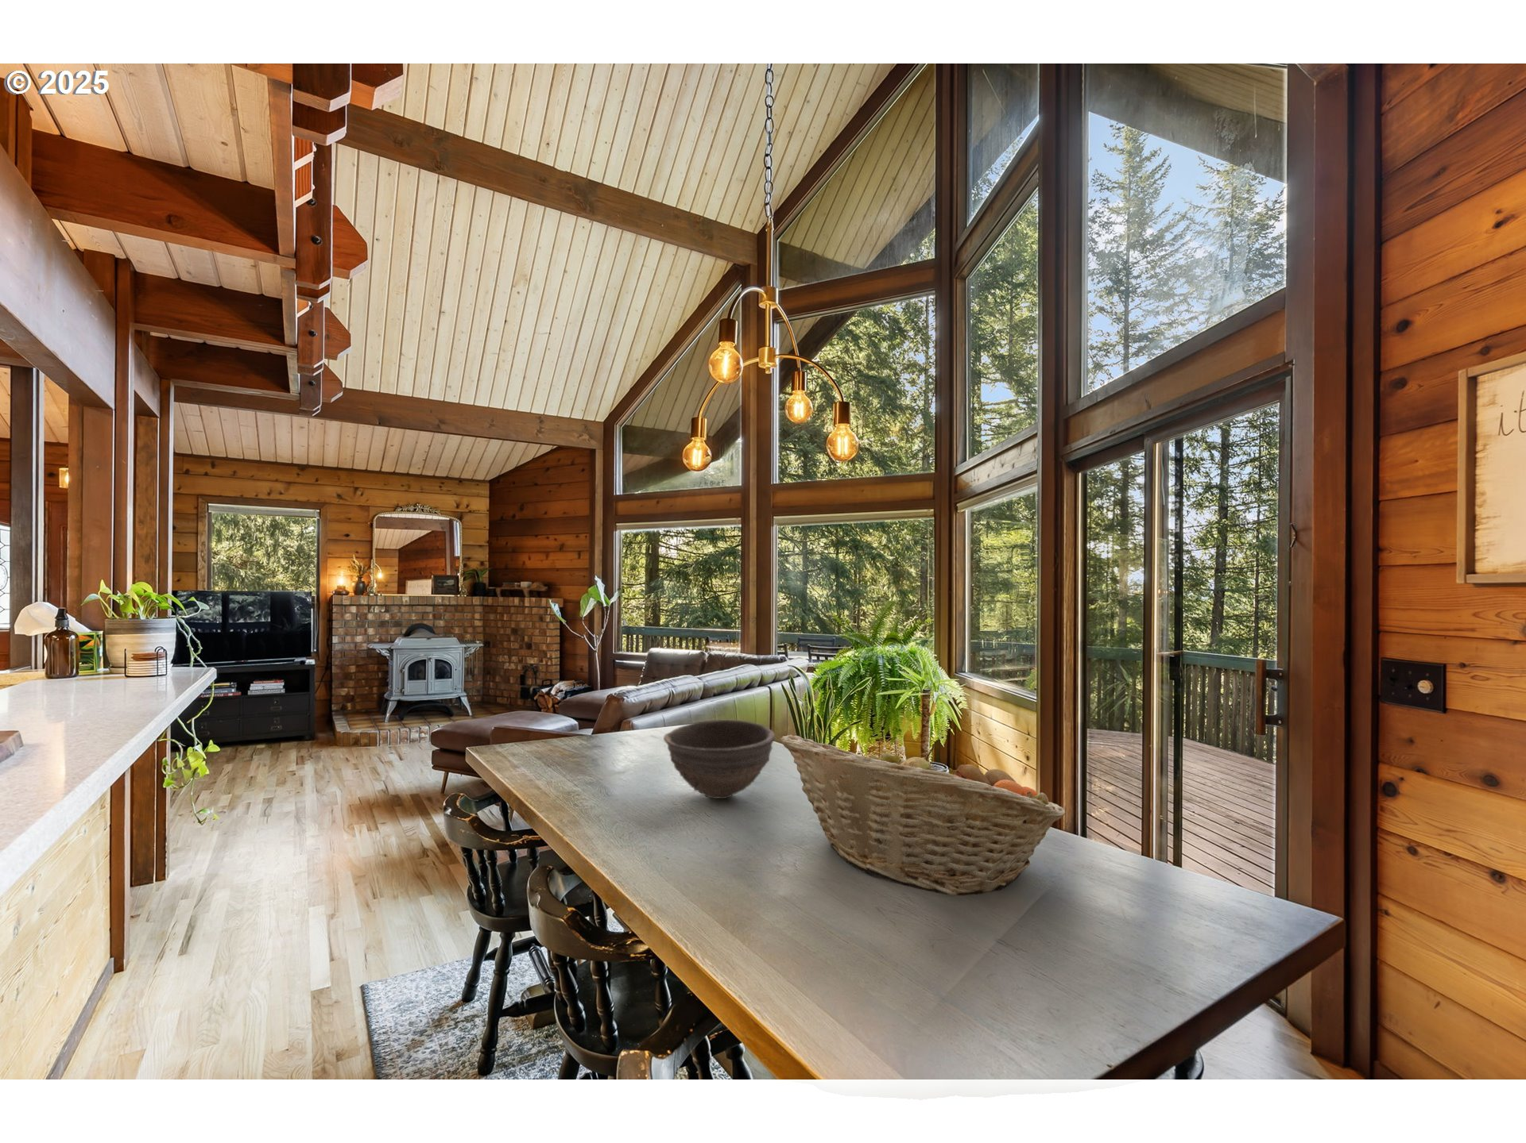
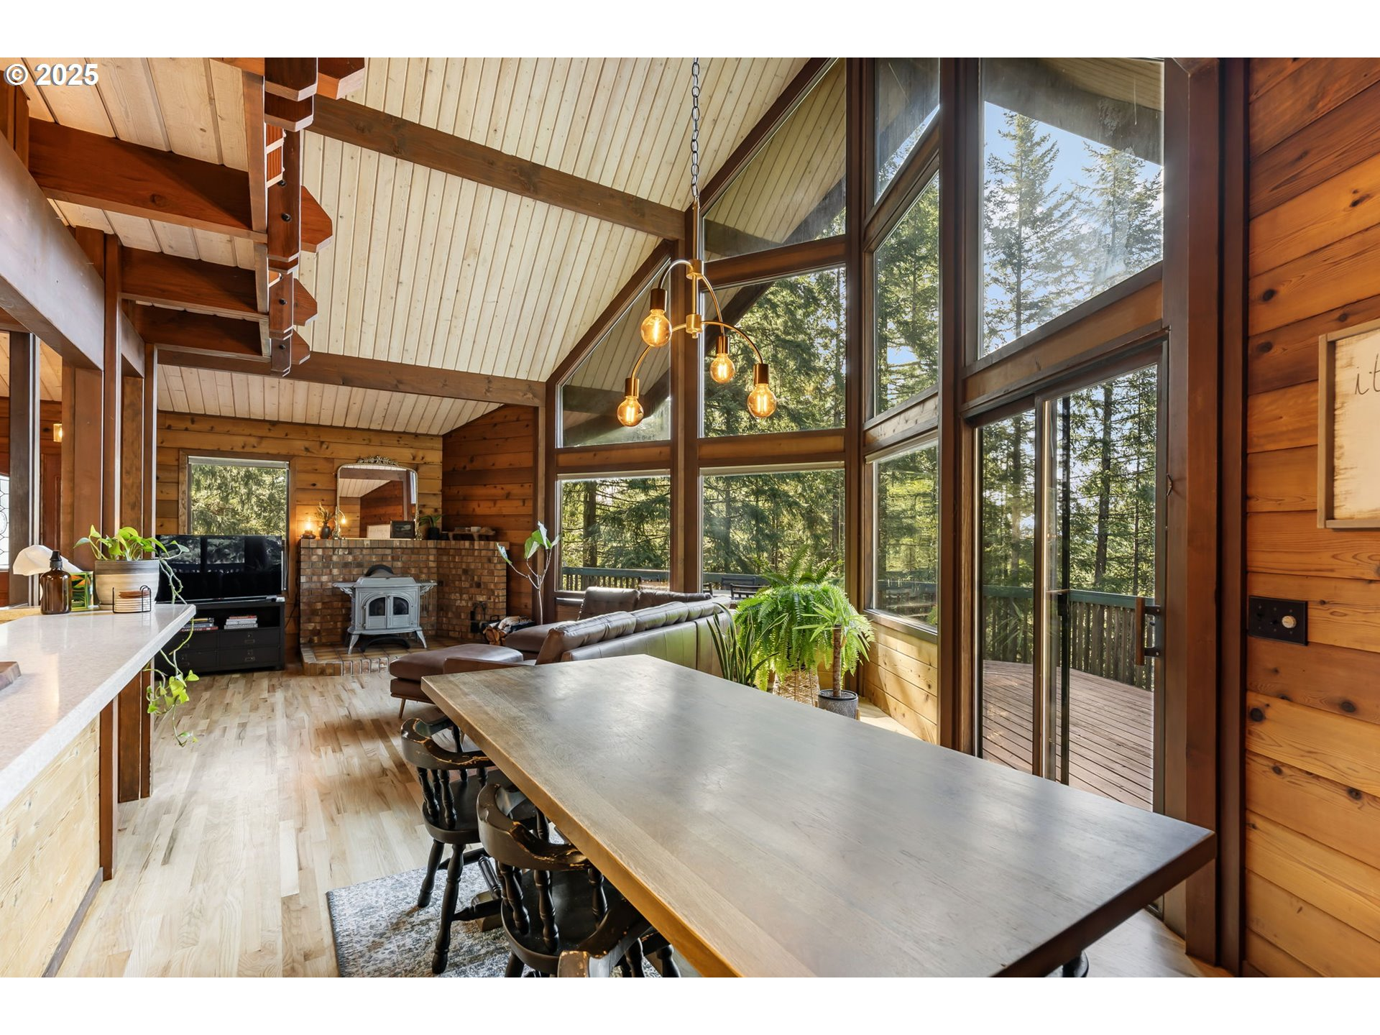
- fruit basket (912, 795)
- bowl (720, 762)
